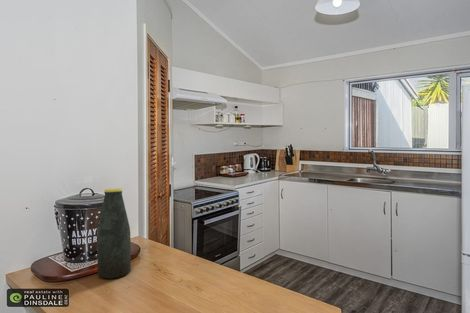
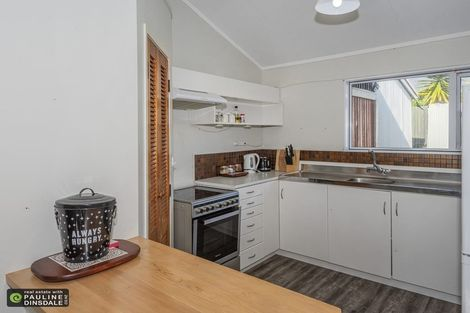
- bottle (113, 230)
